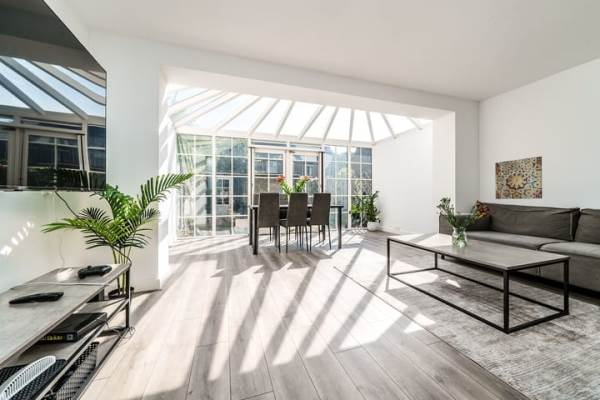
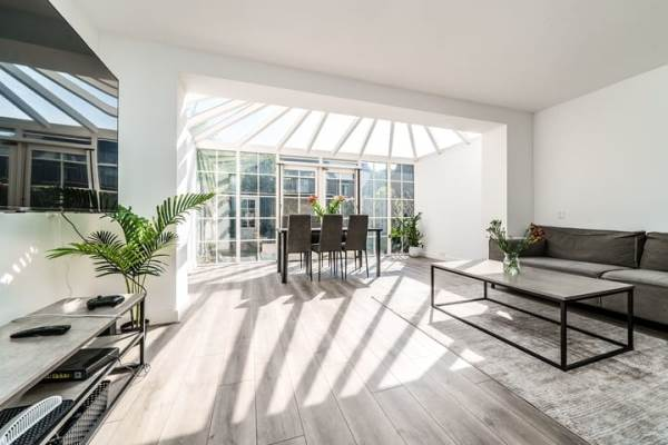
- wall art (517, 179)
